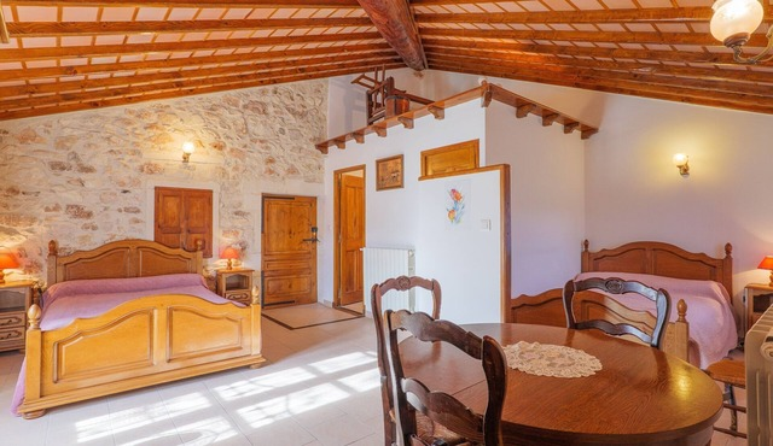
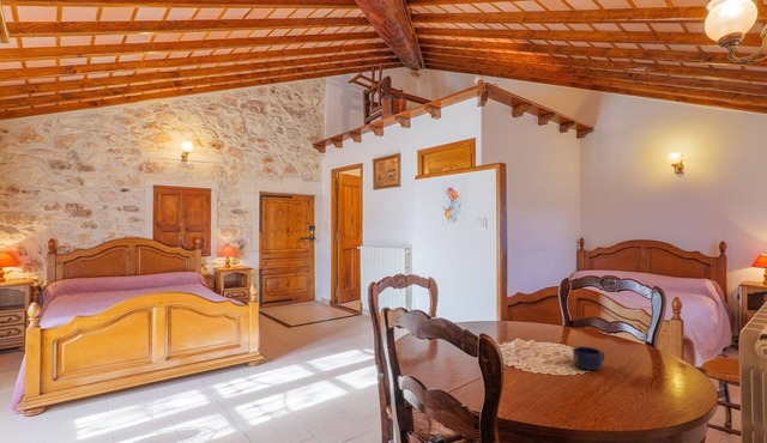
+ mug (590, 358)
